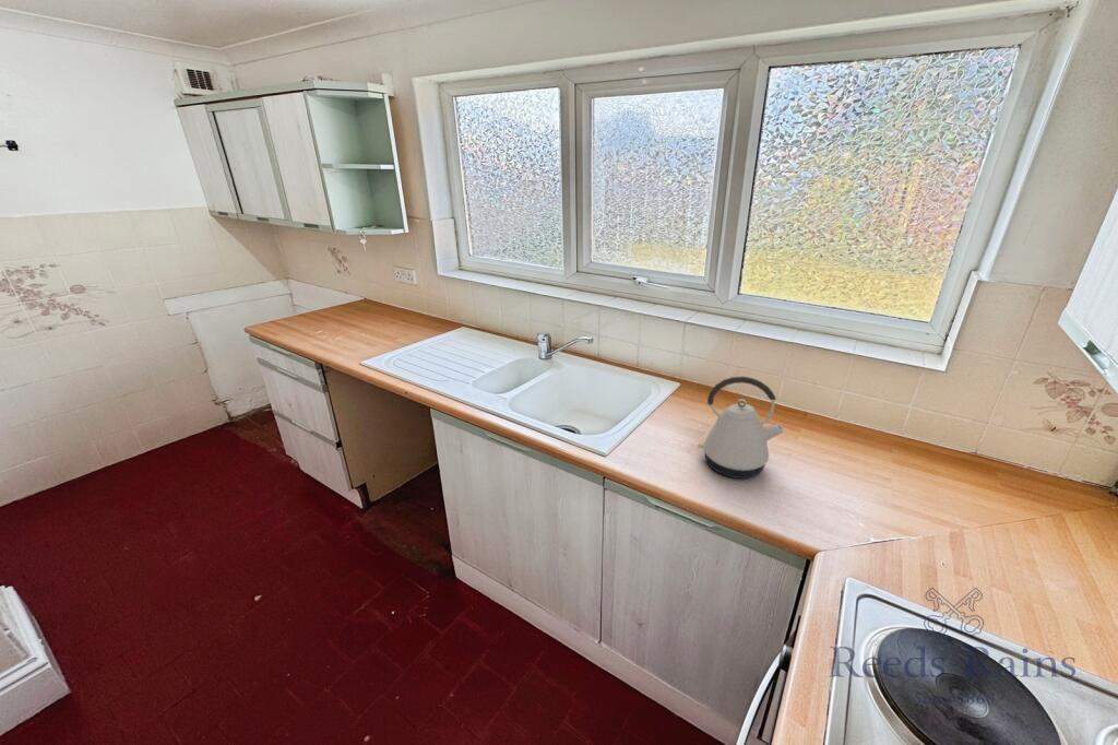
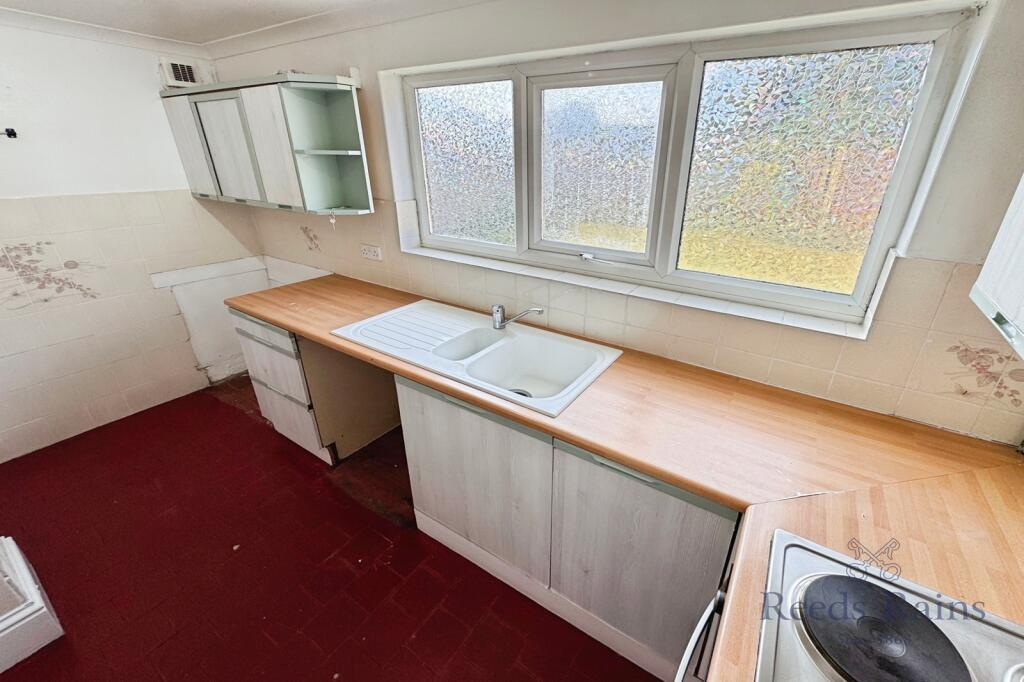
- kettle (741, 423)
